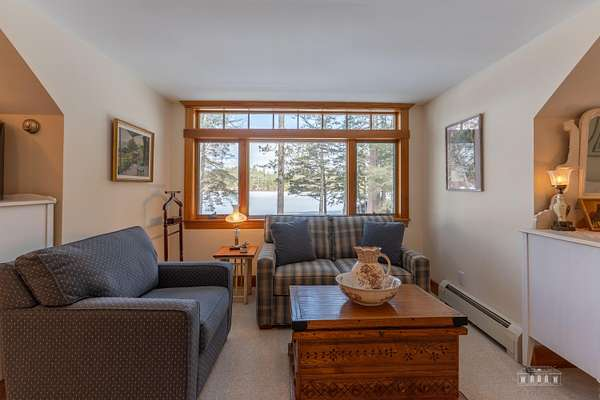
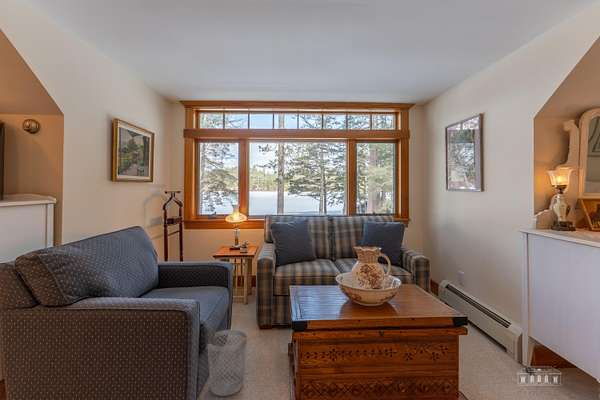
+ wastebasket (227, 361)
